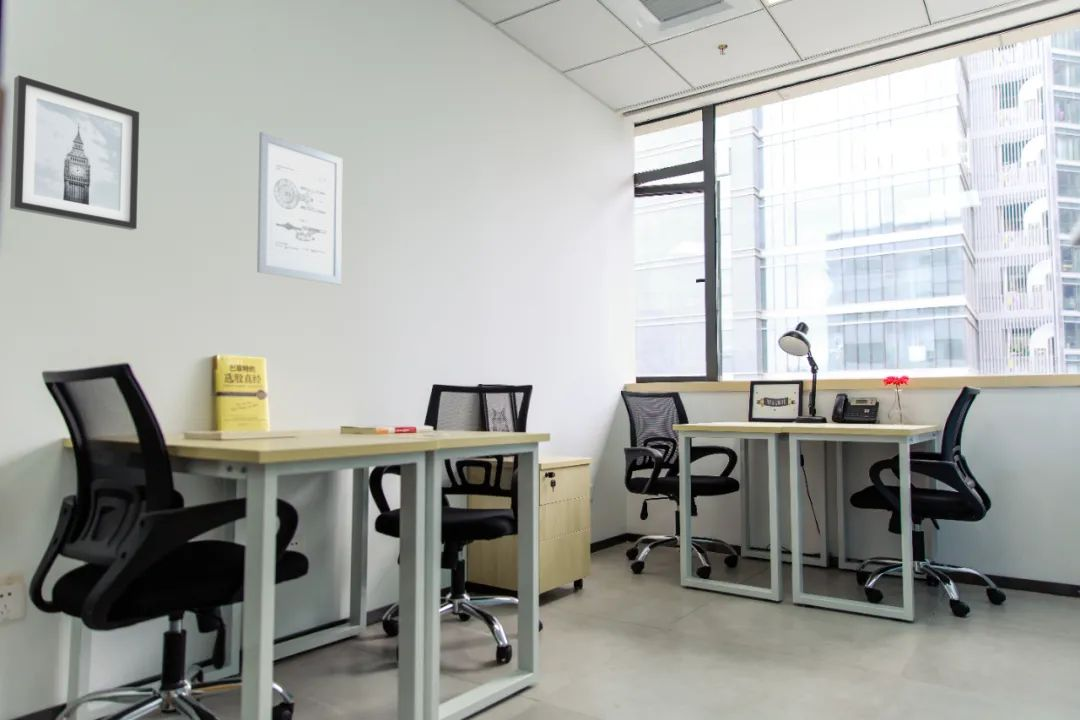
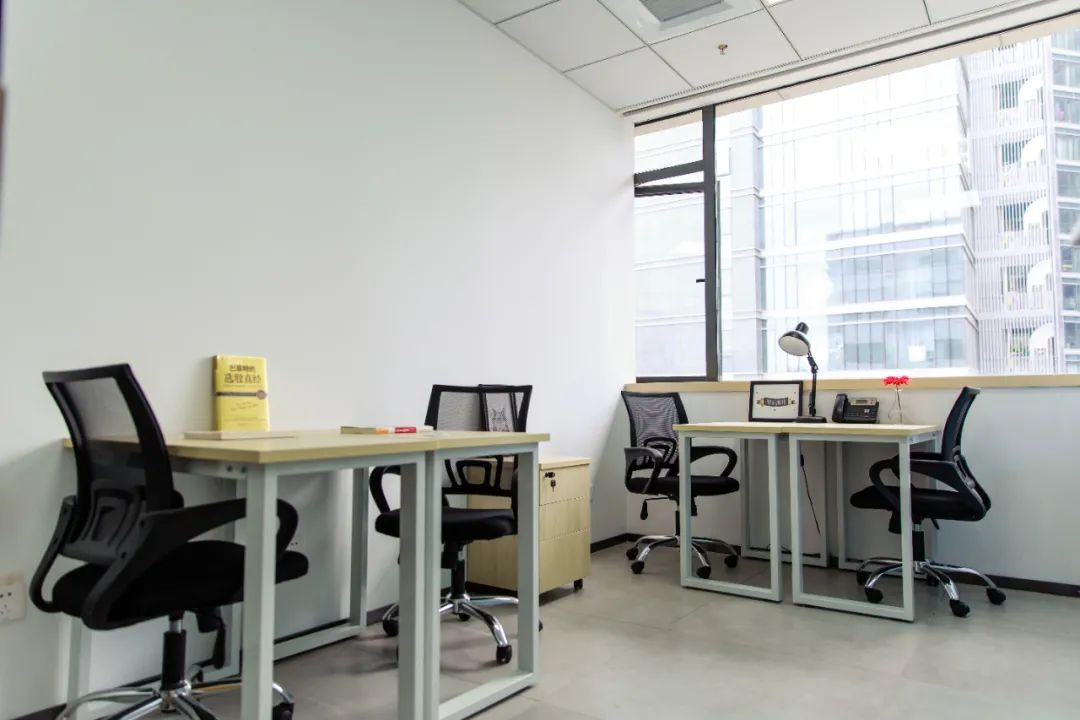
- wall art (78, 157)
- wall art (302, 212)
